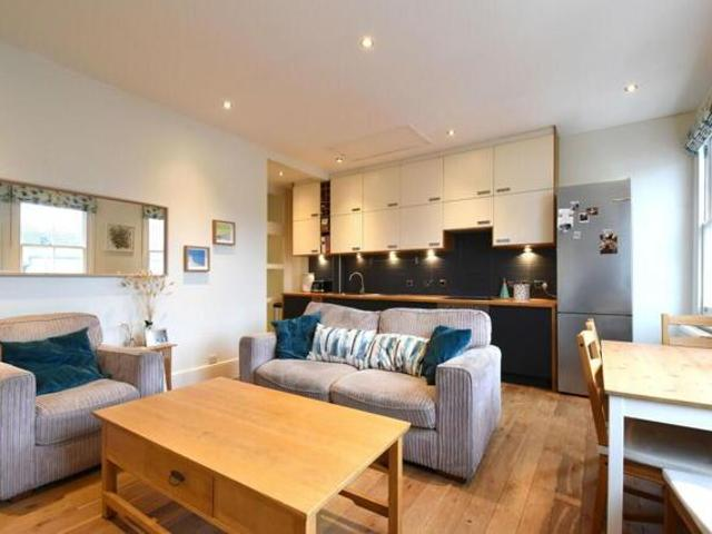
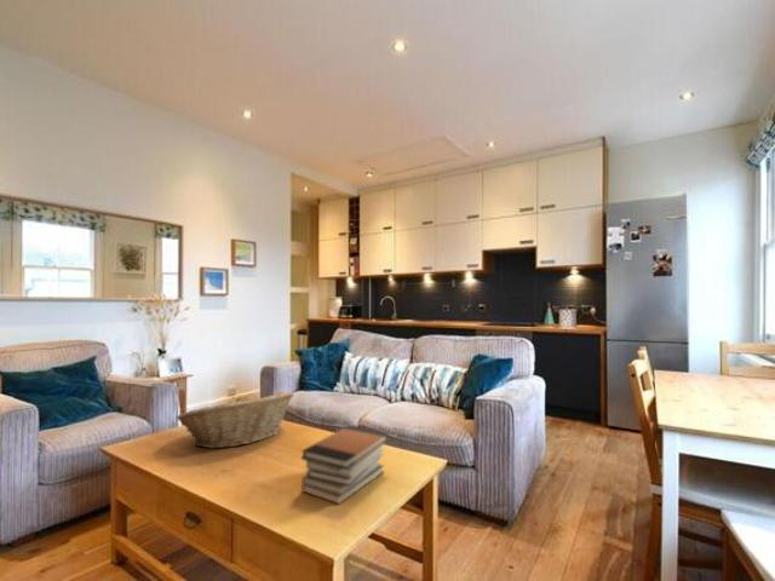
+ fruit basket (239, 414)
+ book stack (346, 460)
